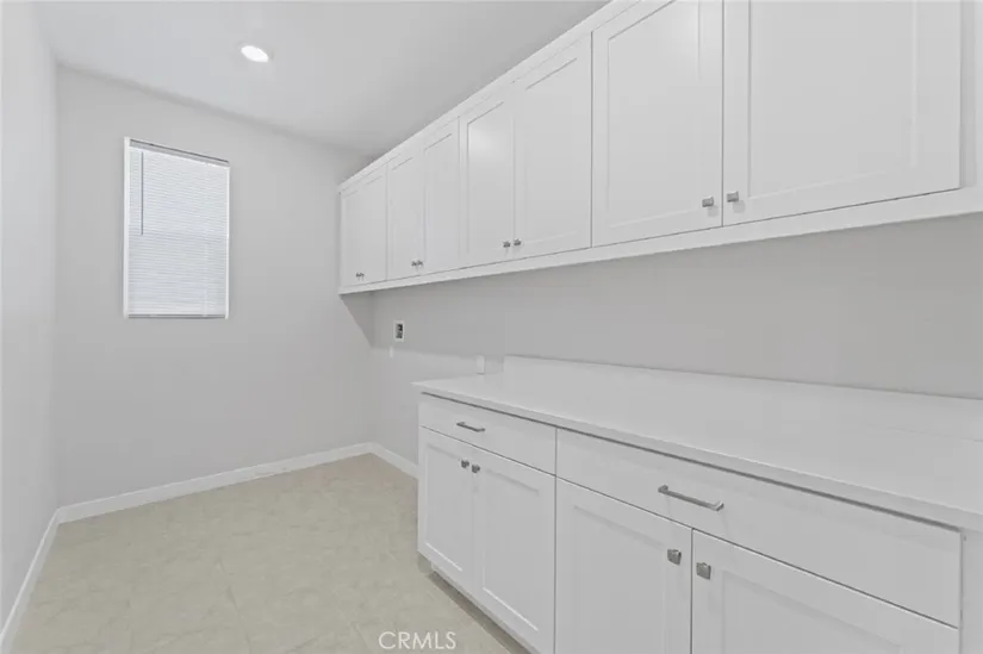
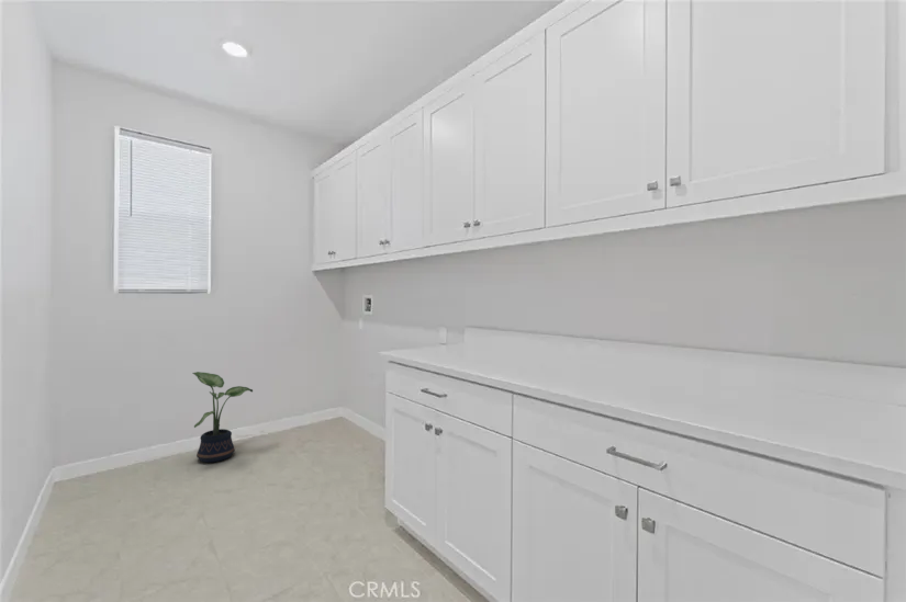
+ potted plant (221, 411)
